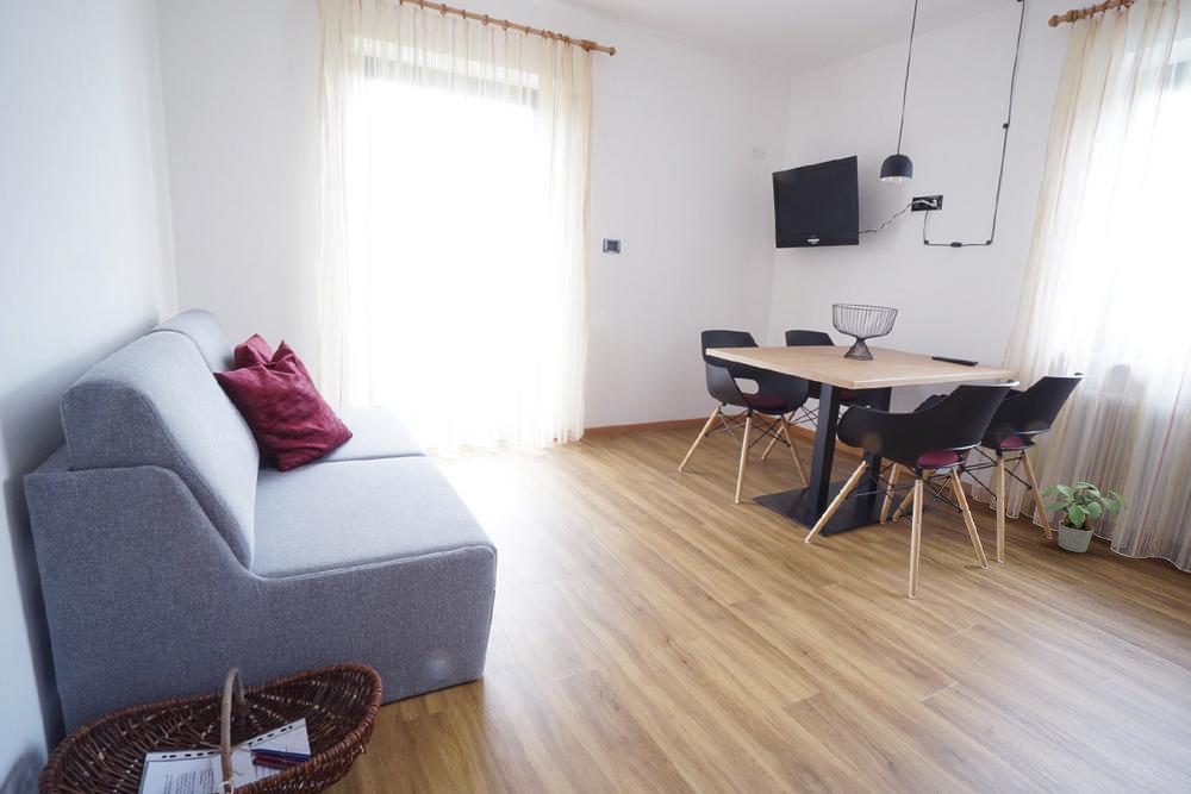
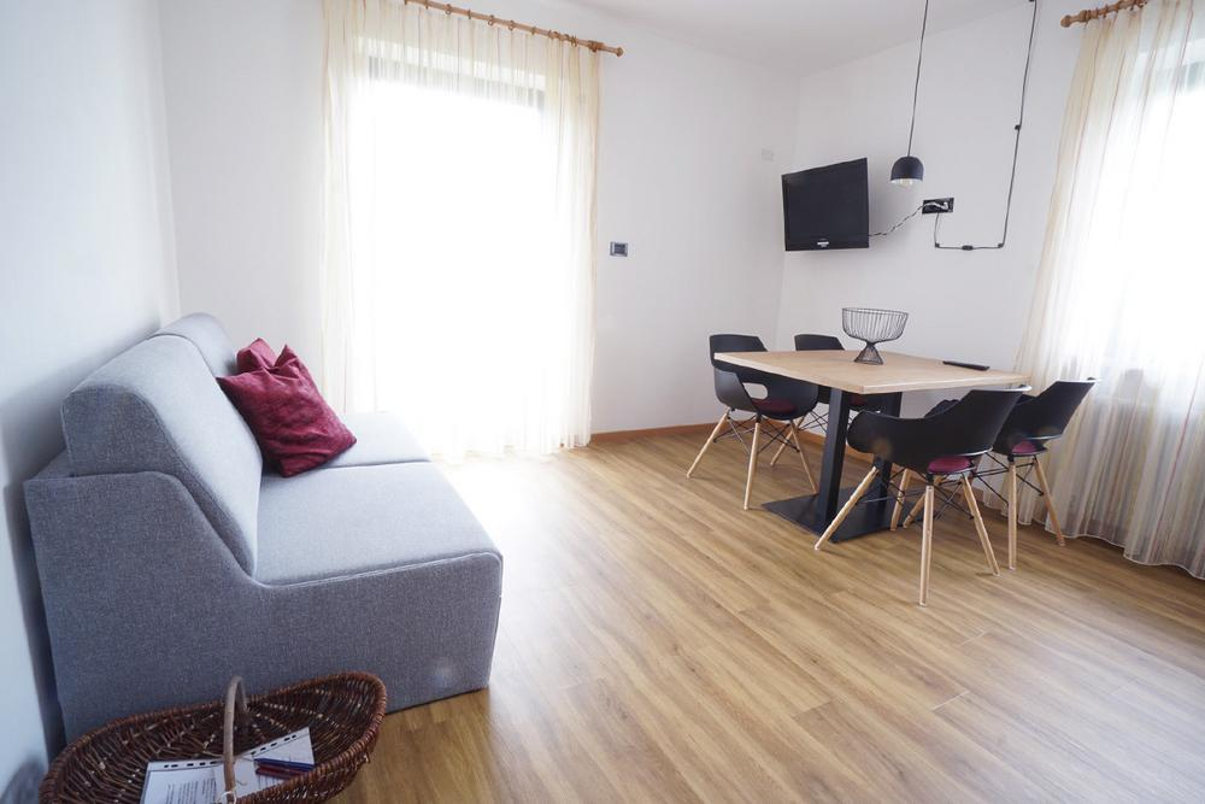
- potted plant (1075, 517)
